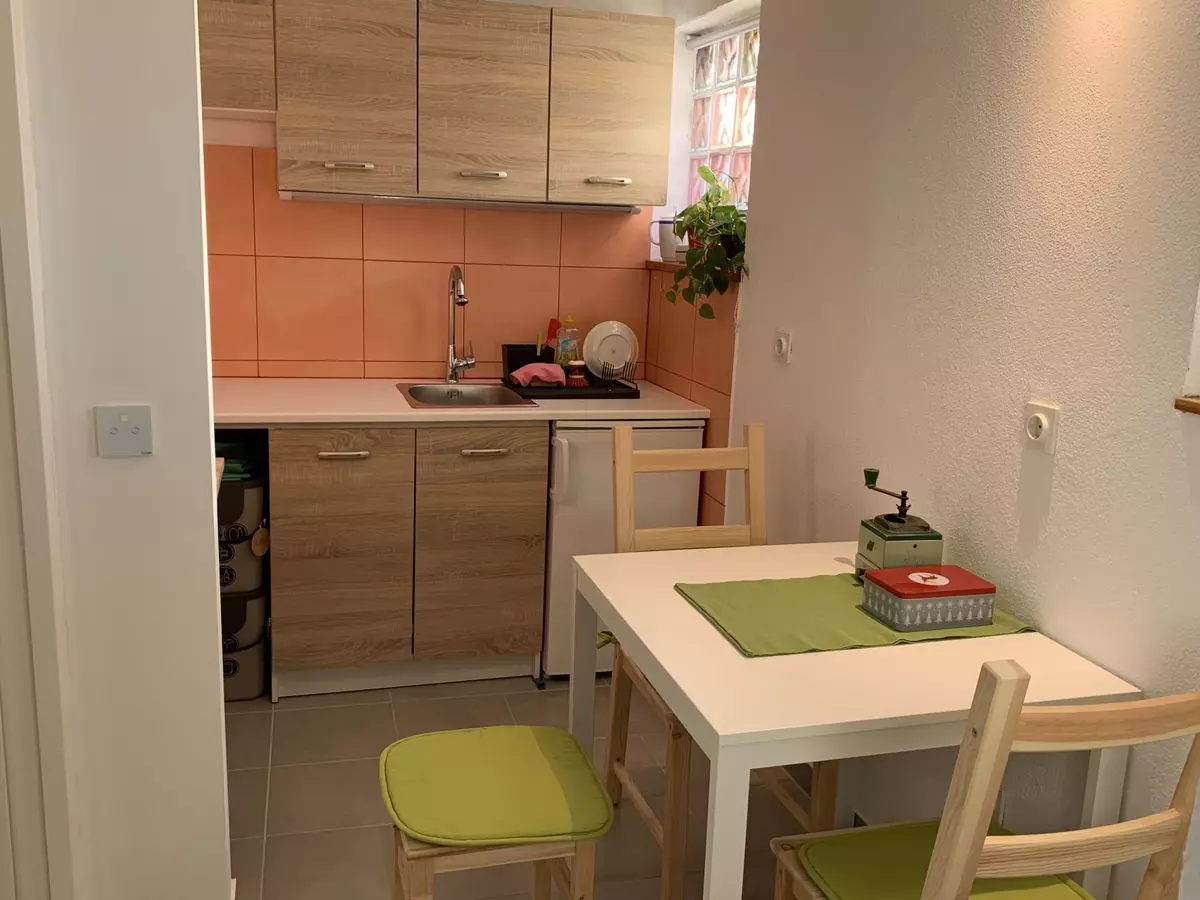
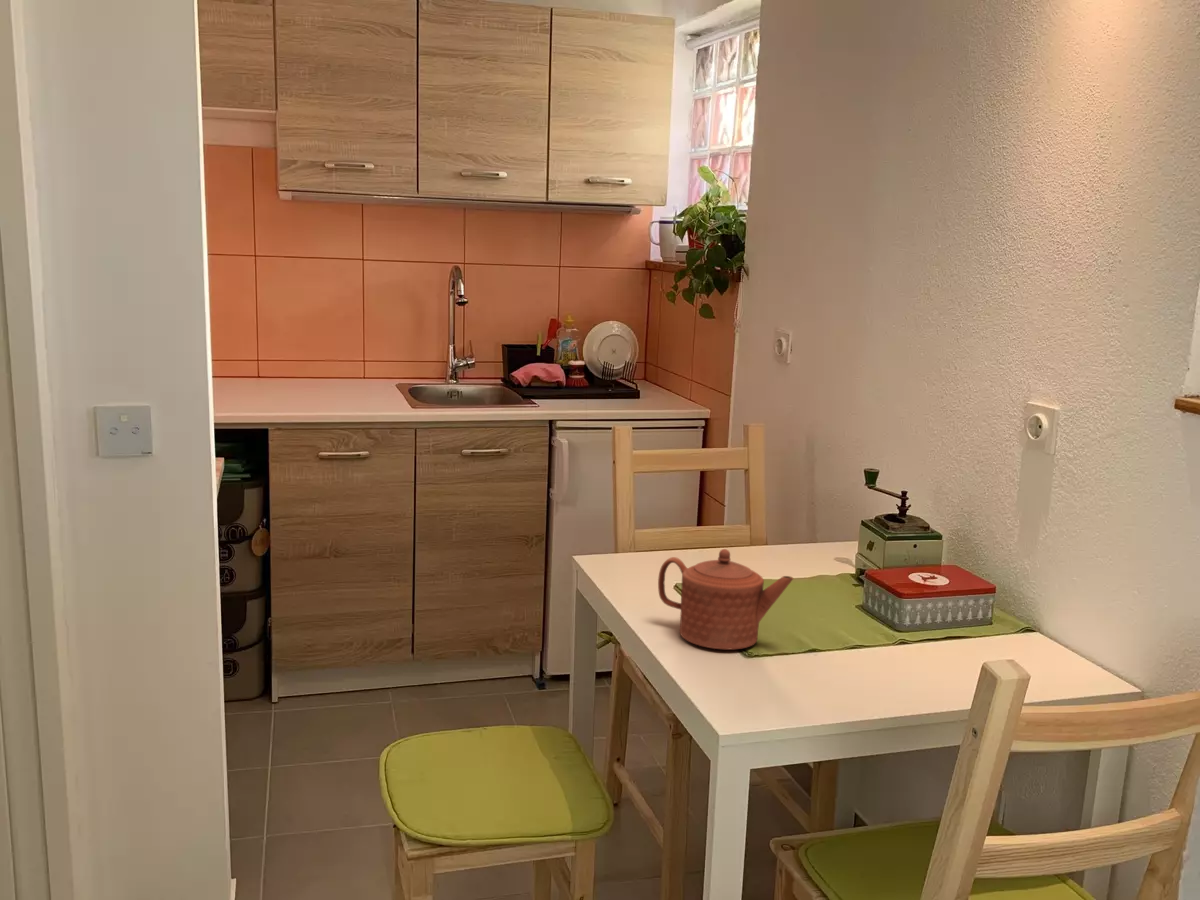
+ teapot (722, 593)
